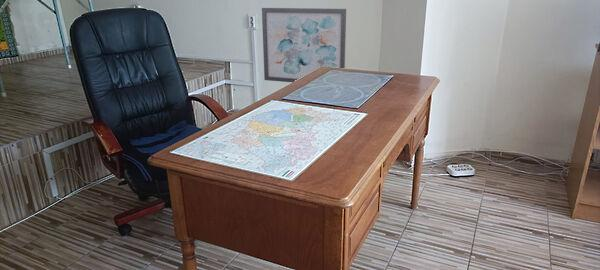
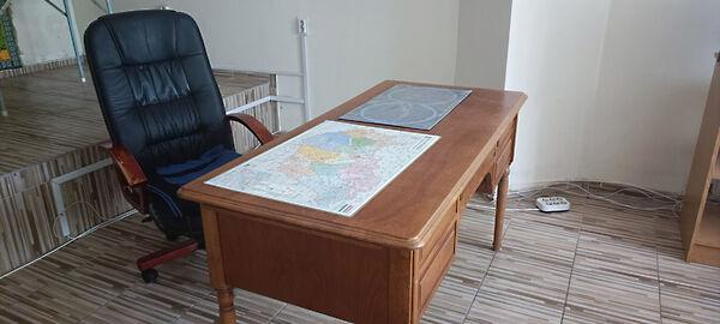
- wall art (302, 46)
